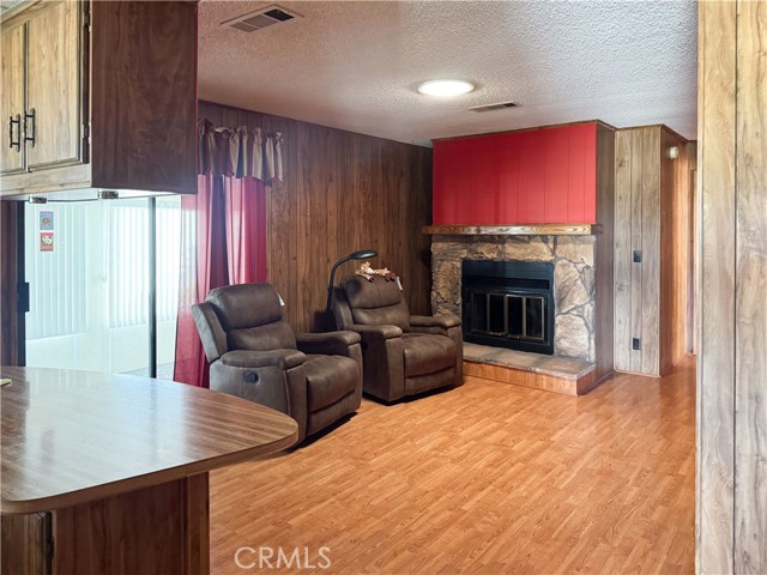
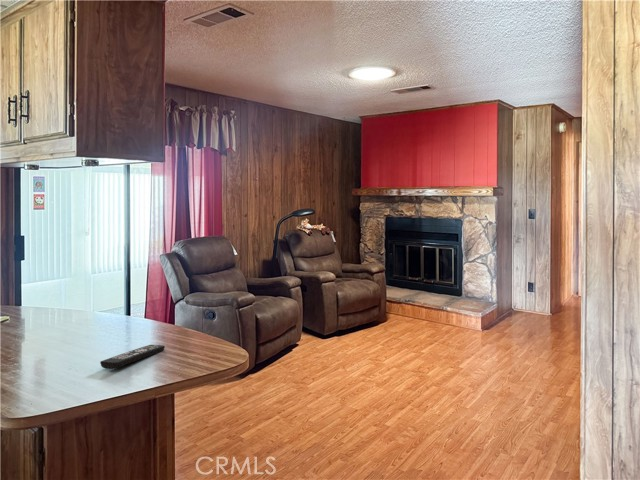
+ remote control (134, 355)
